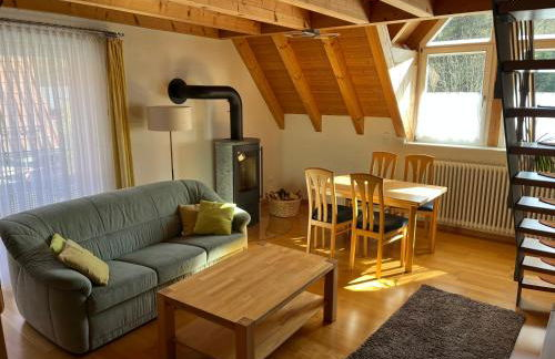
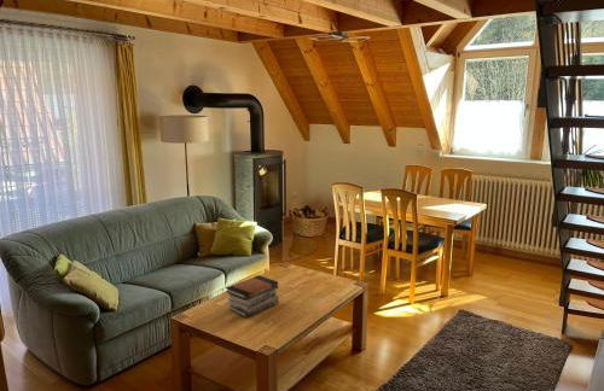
+ book stack (252, 296)
